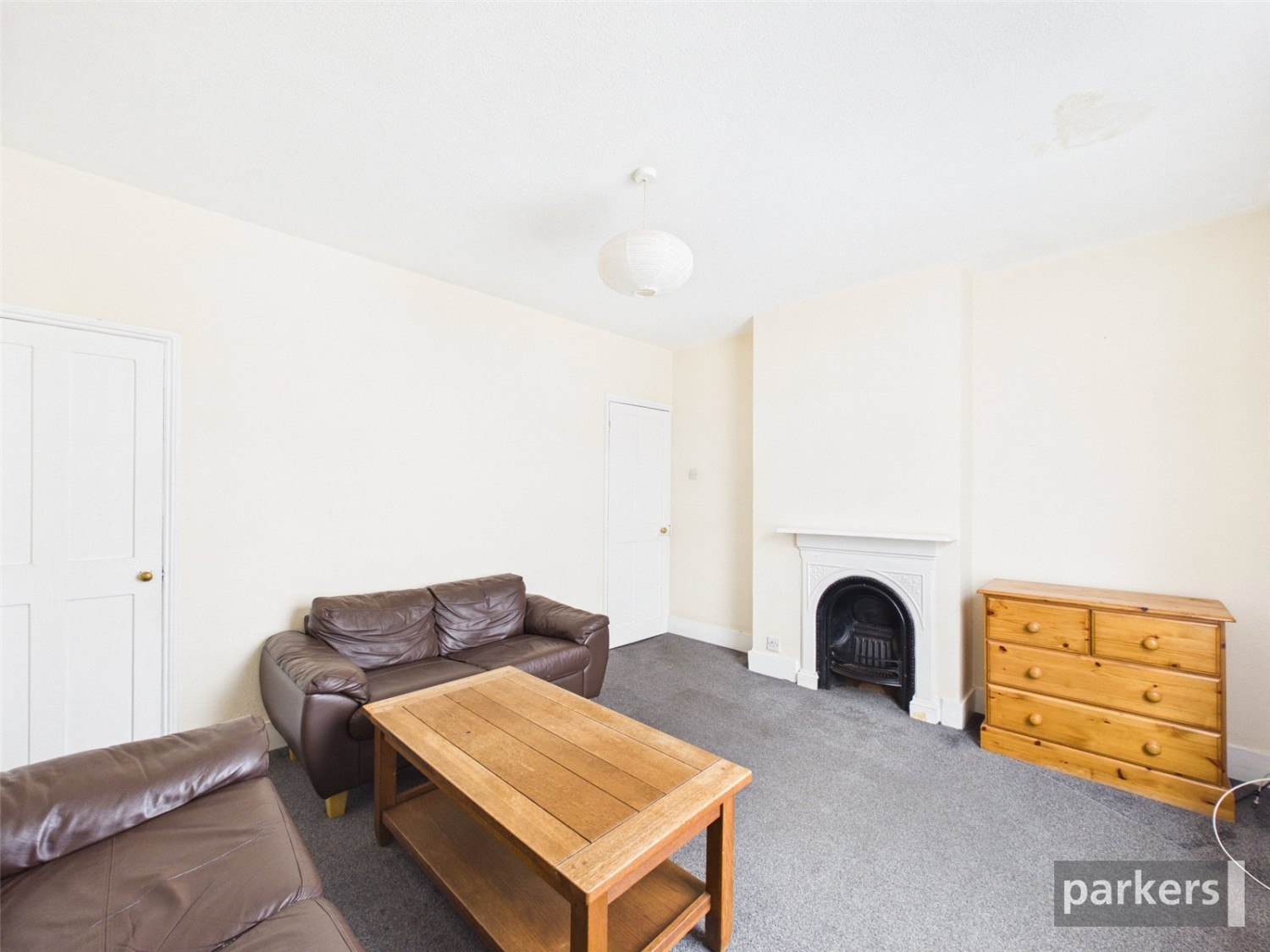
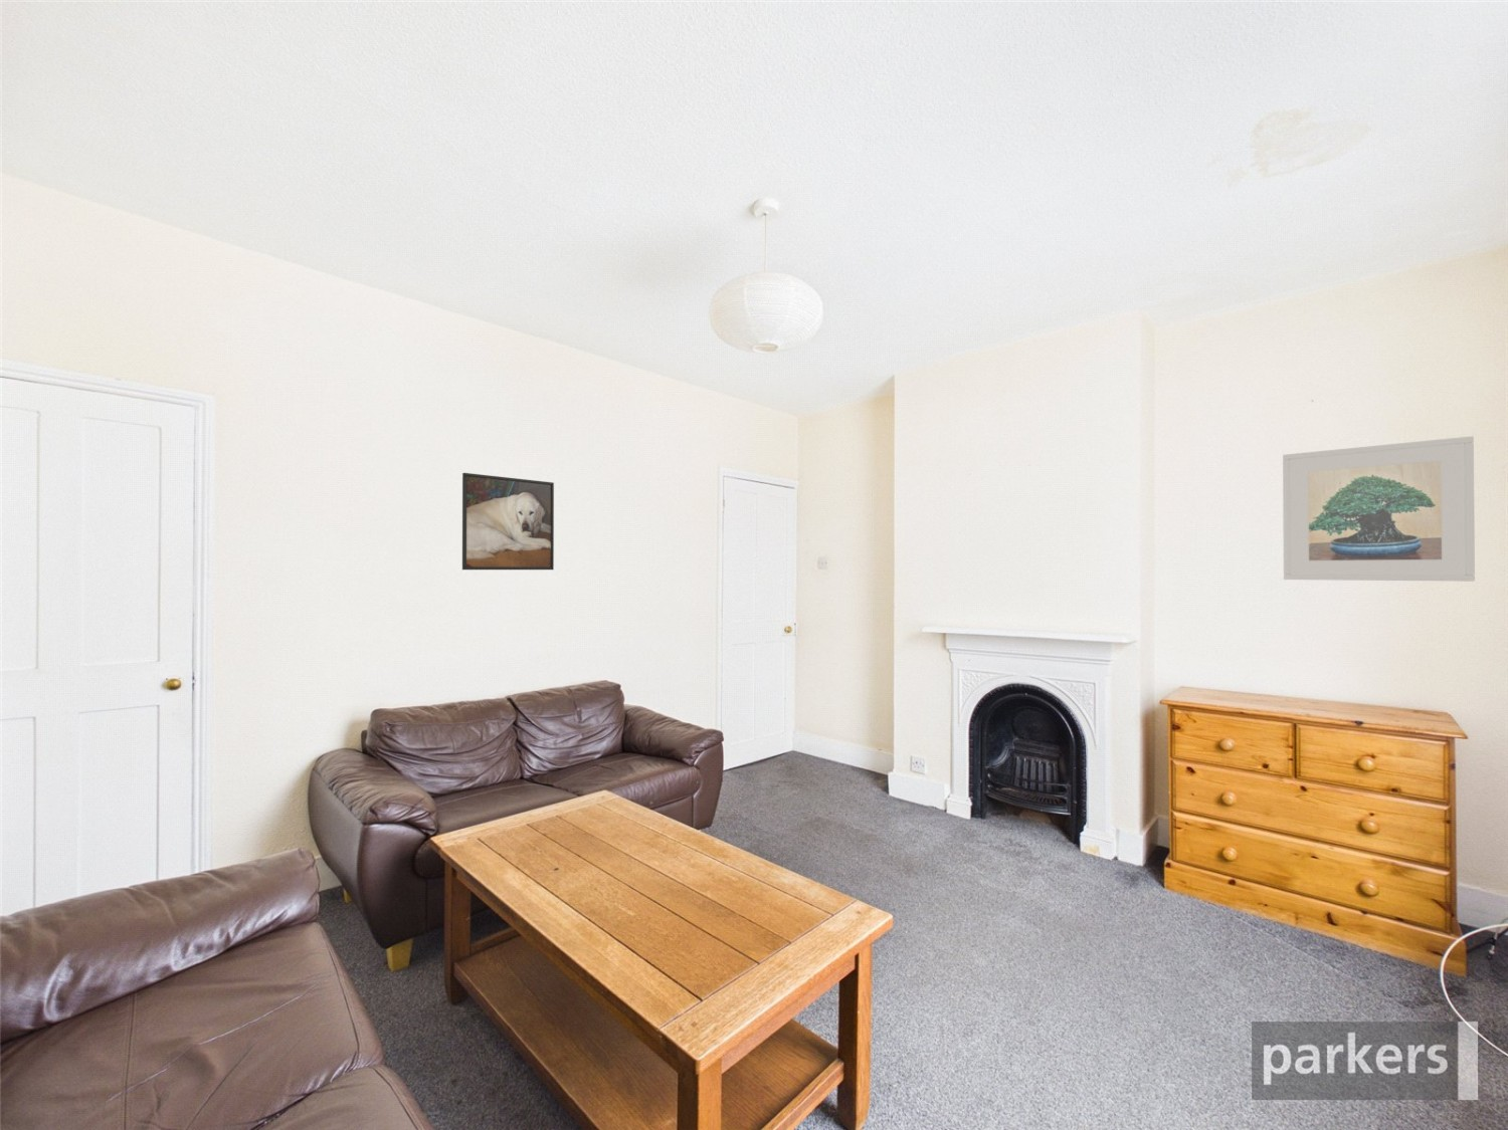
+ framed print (1371, 513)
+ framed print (509, 523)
